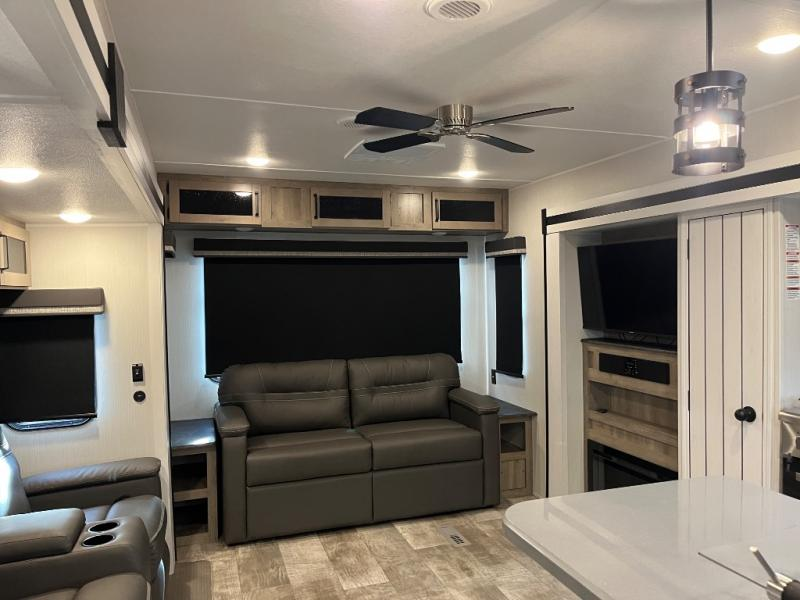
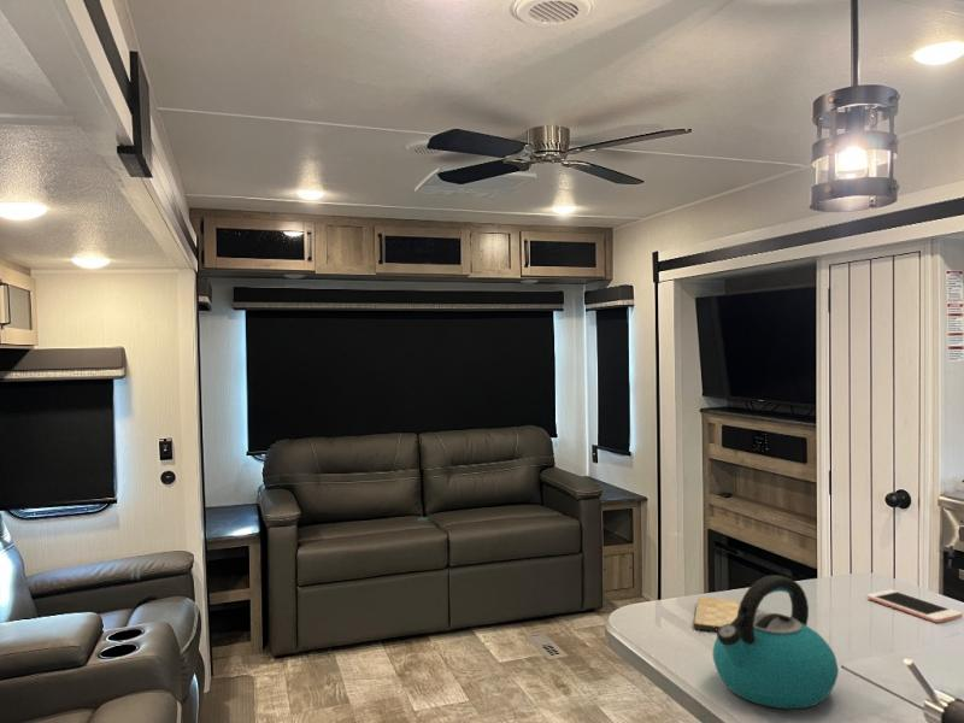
+ cutting board (725, 615)
+ kettle (768, 634)
+ cell phone (912, 605)
